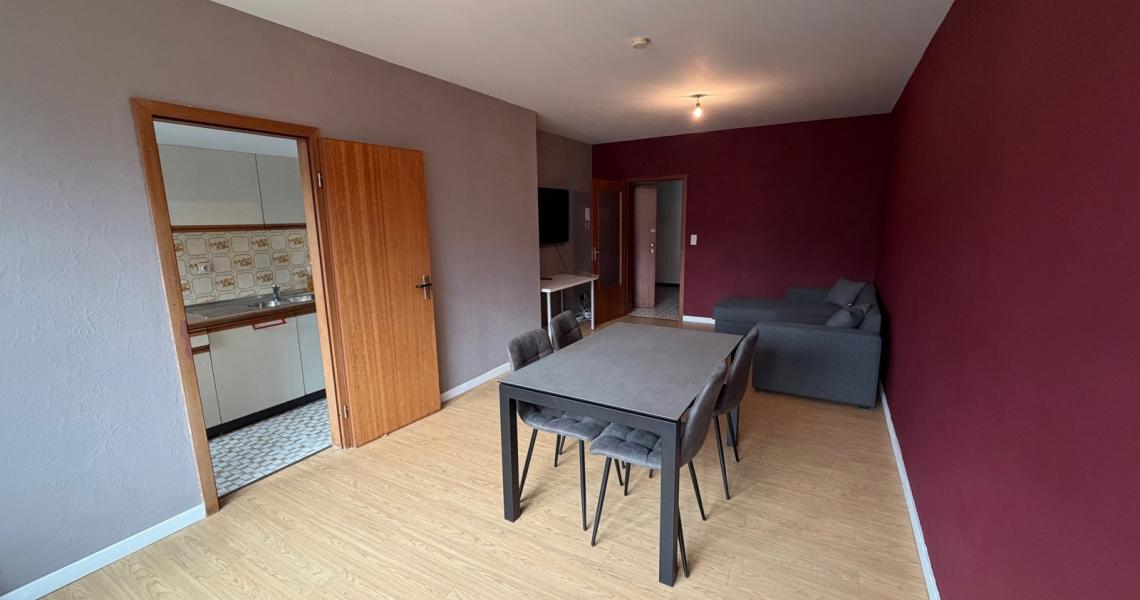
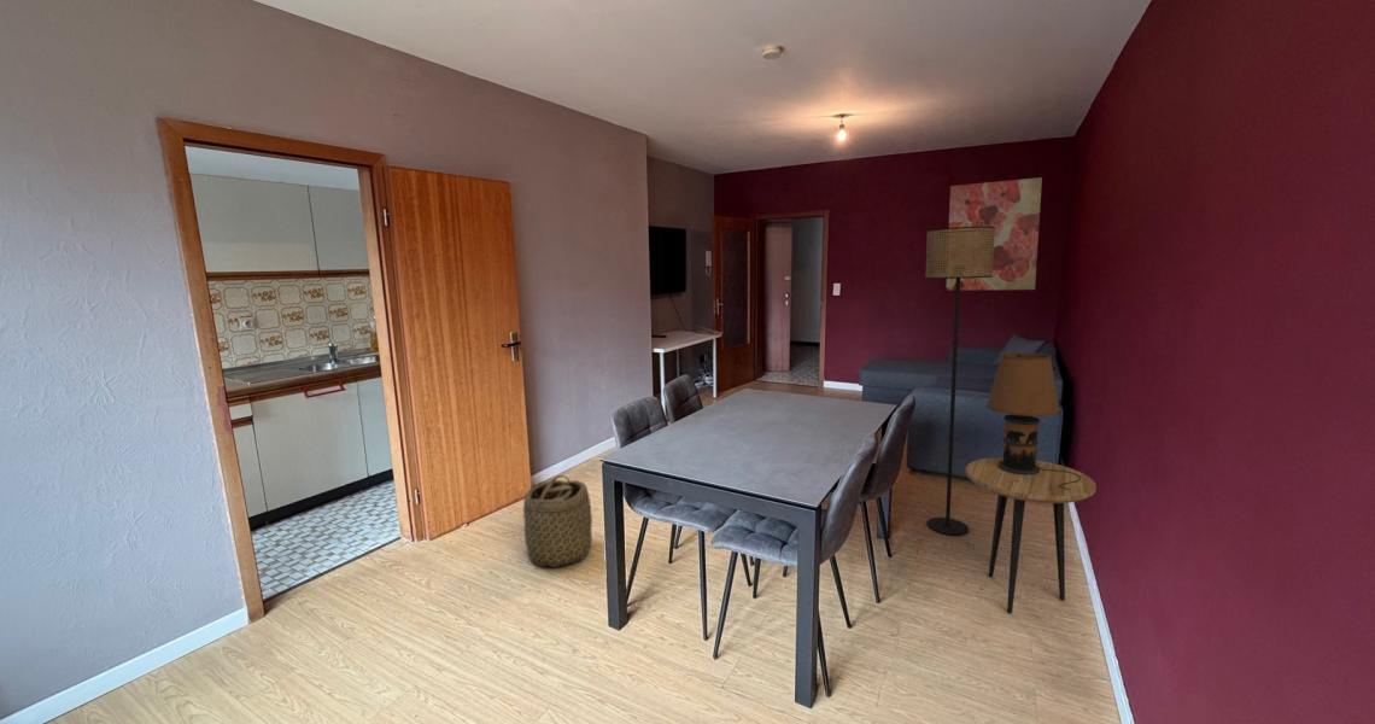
+ side table (1020, 536)
+ basket (555, 519)
+ table lamp (1035, 415)
+ wall art (994, 237)
+ floor lamp (953, 384)
